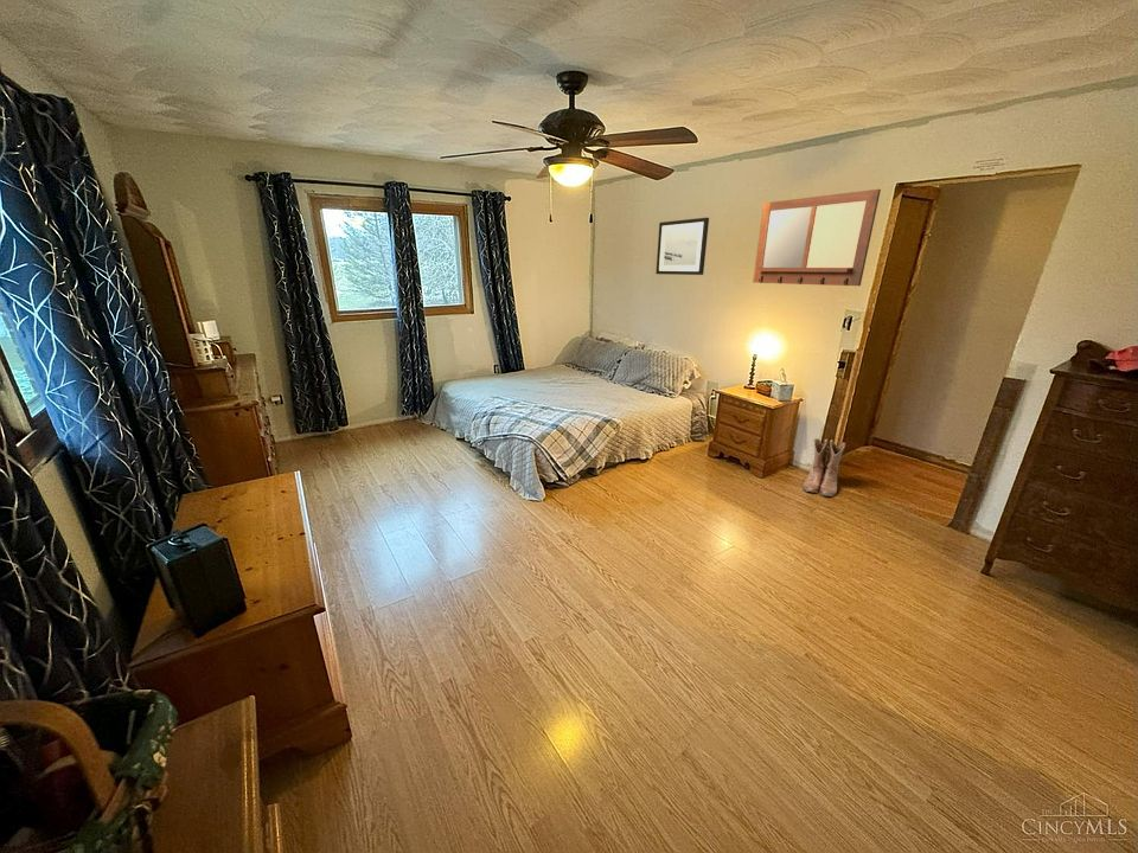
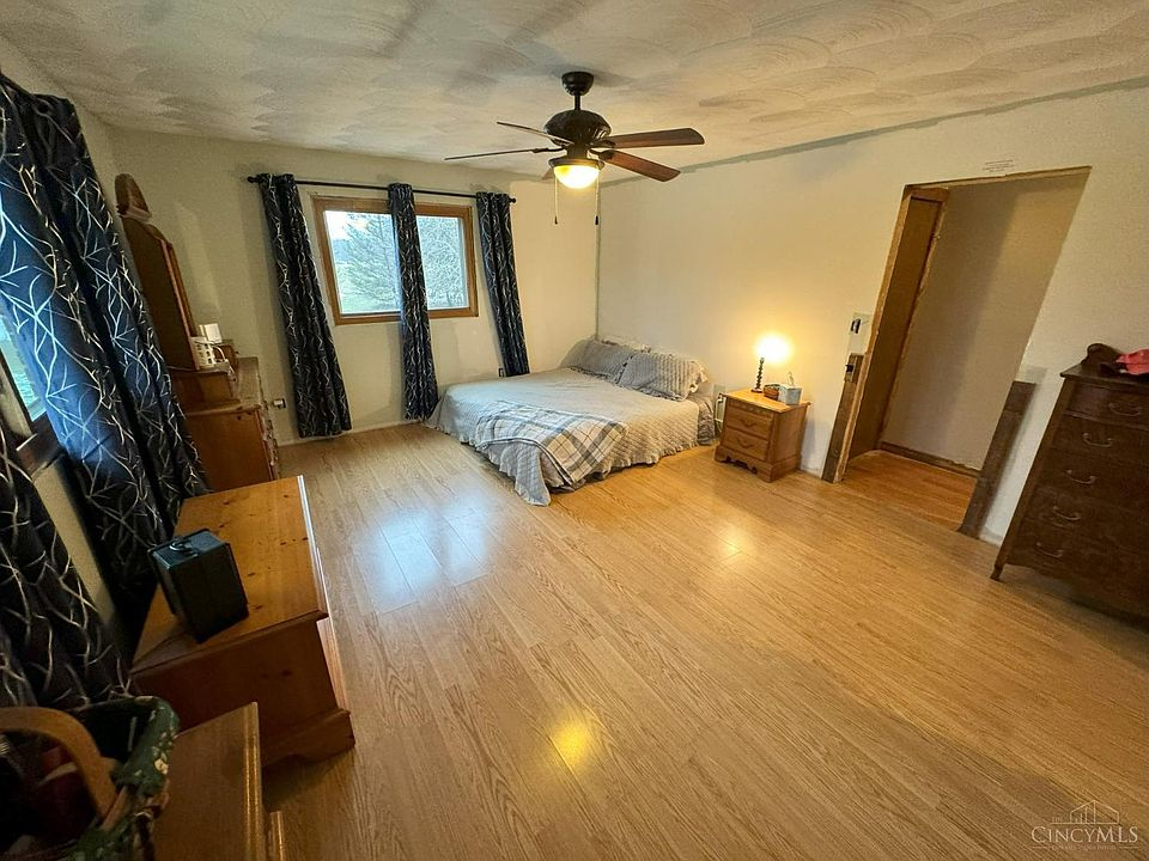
- boots (824, 464)
- writing board (806, 240)
- wall art (680, 248)
